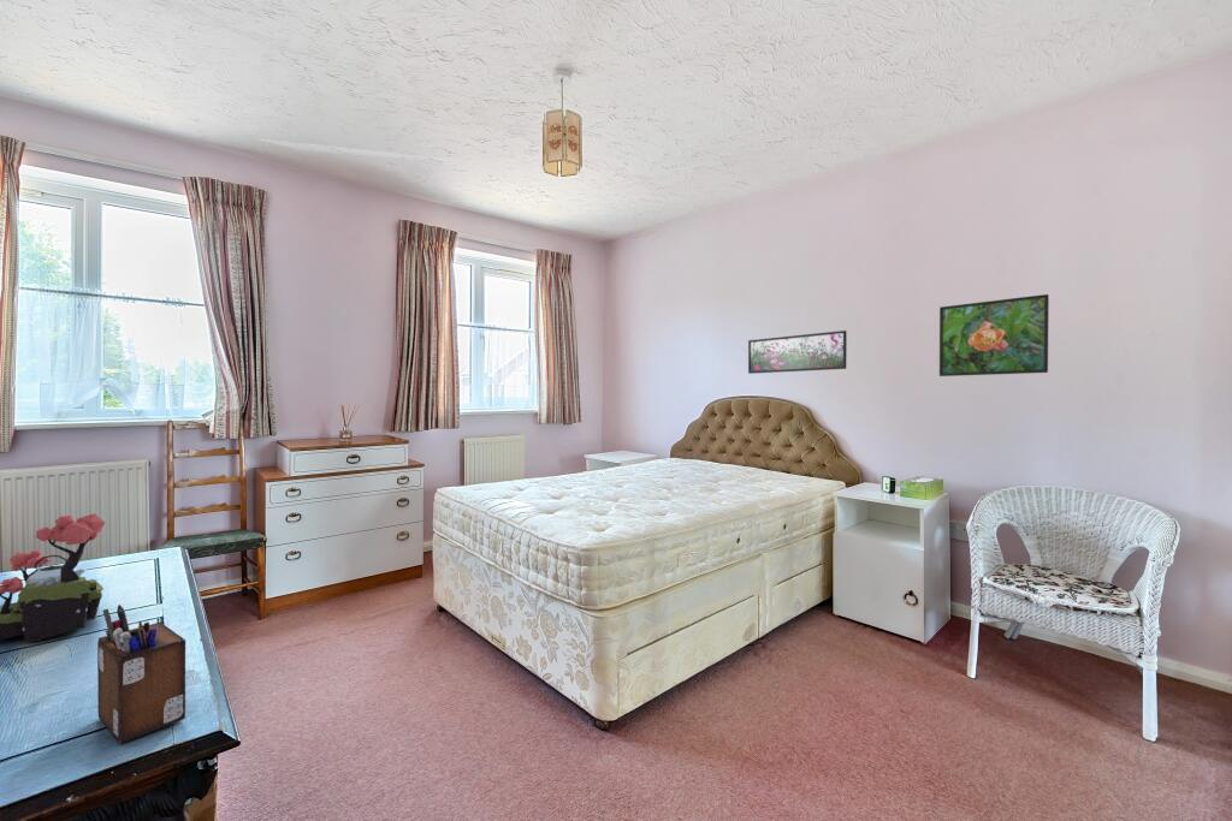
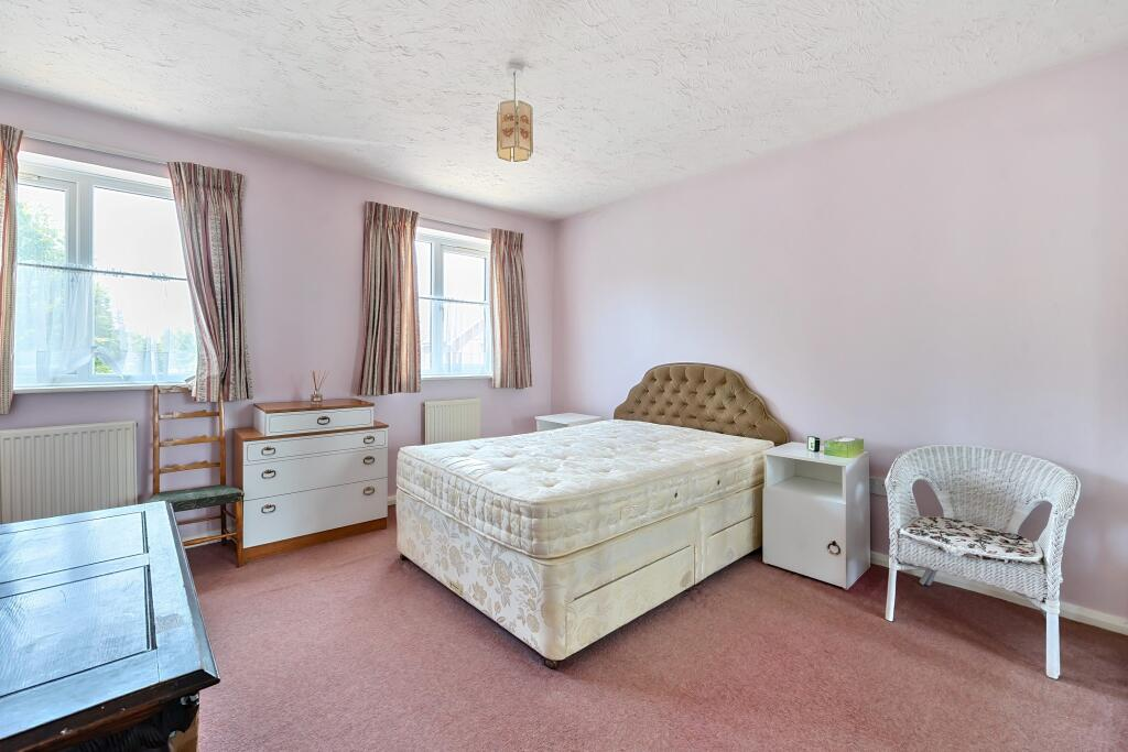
- plant (52, 570)
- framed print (793, 353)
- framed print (990, 338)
- desk organizer (141, 662)
